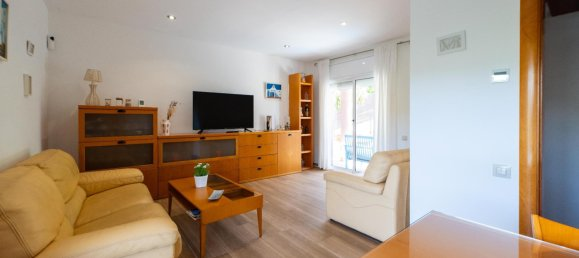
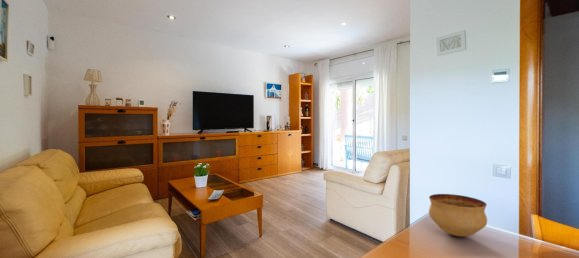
+ bowl (456, 217)
